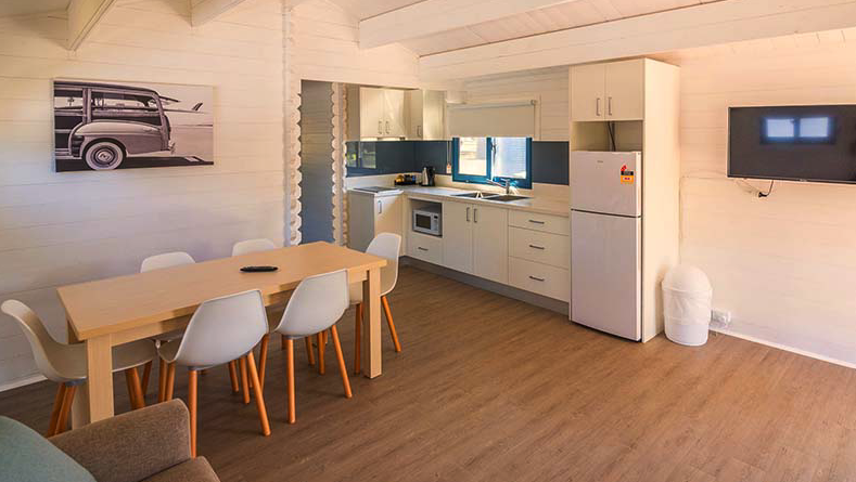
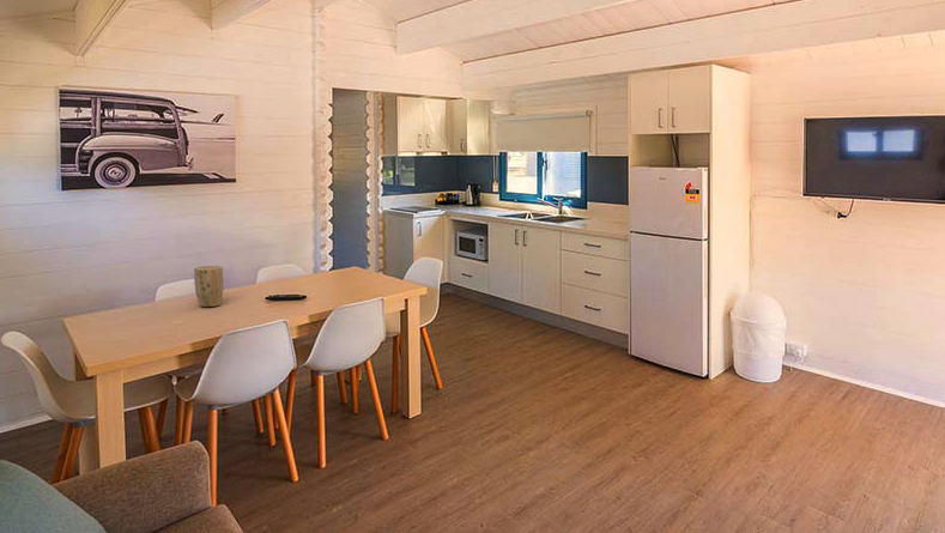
+ plant pot (208, 285)
